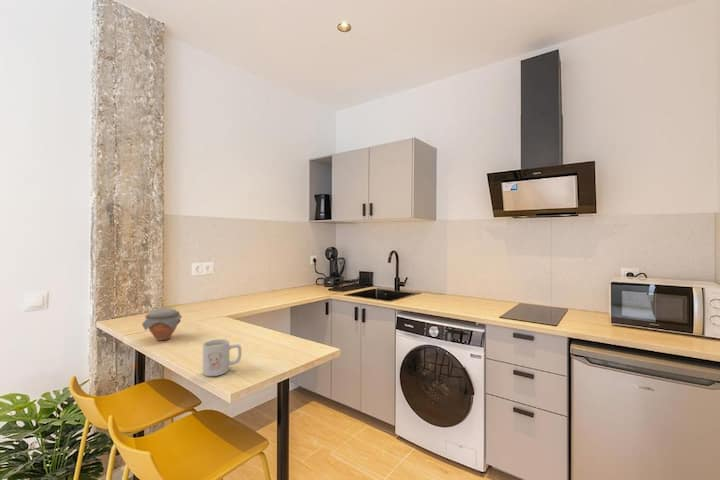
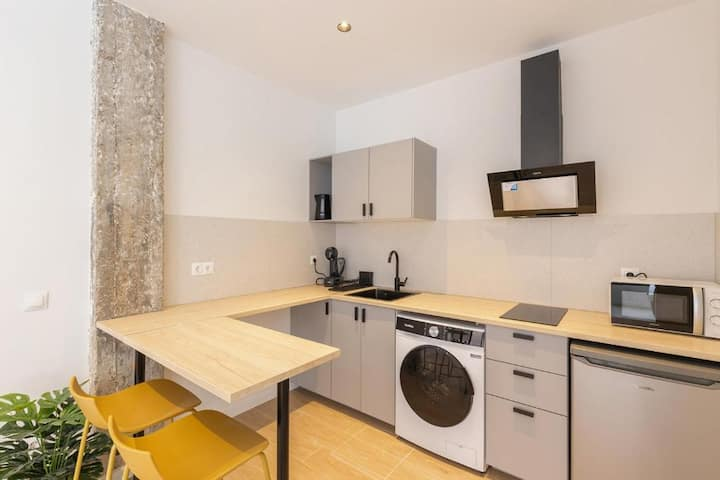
- jar (163, 324)
- mug (222, 356)
